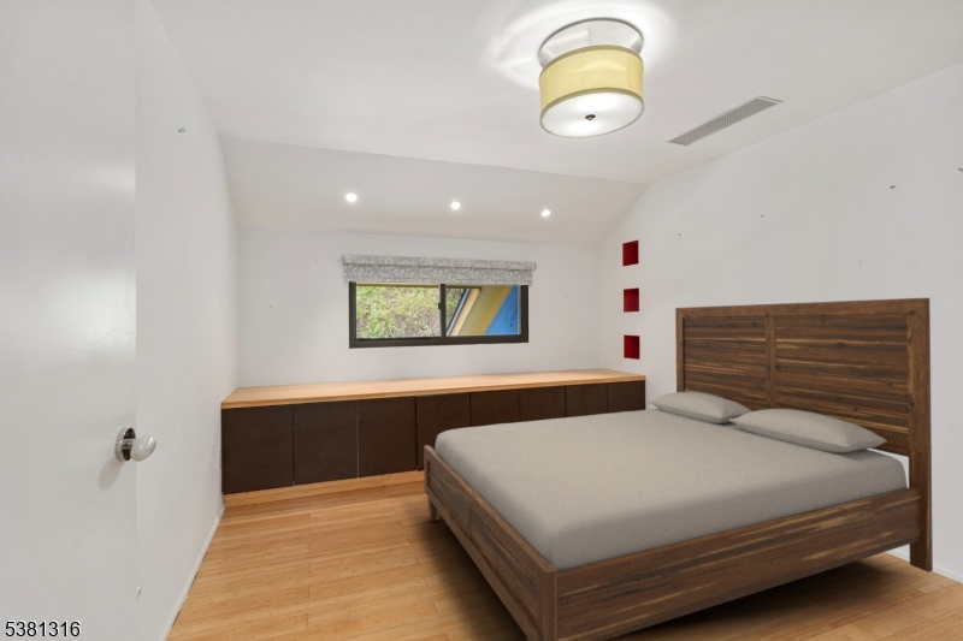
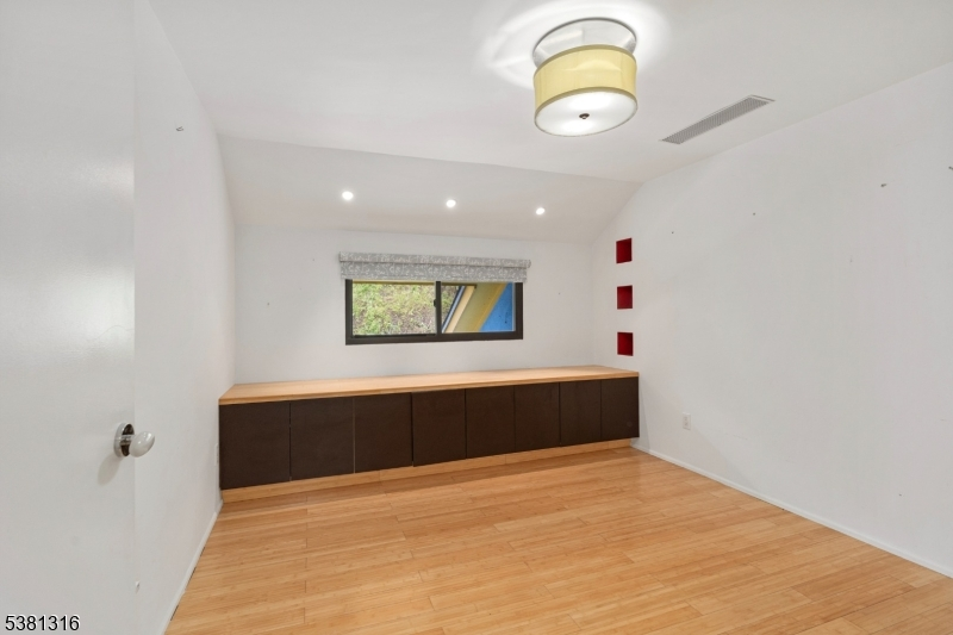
- bed (642, 420)
